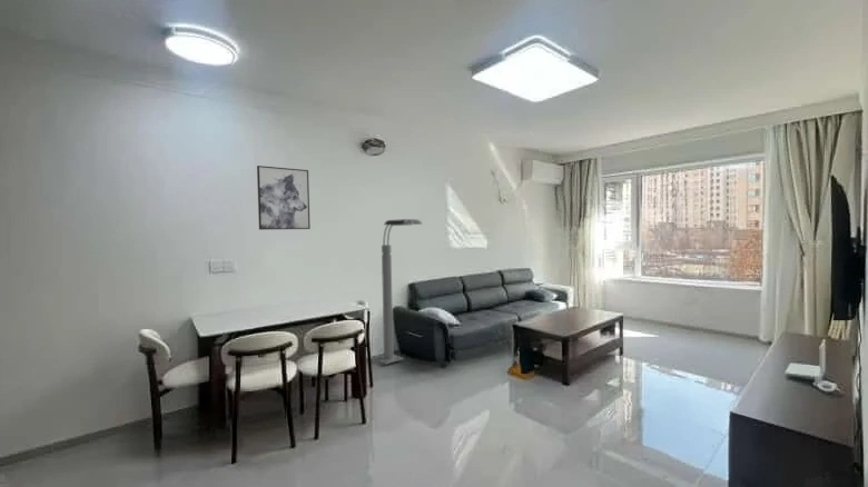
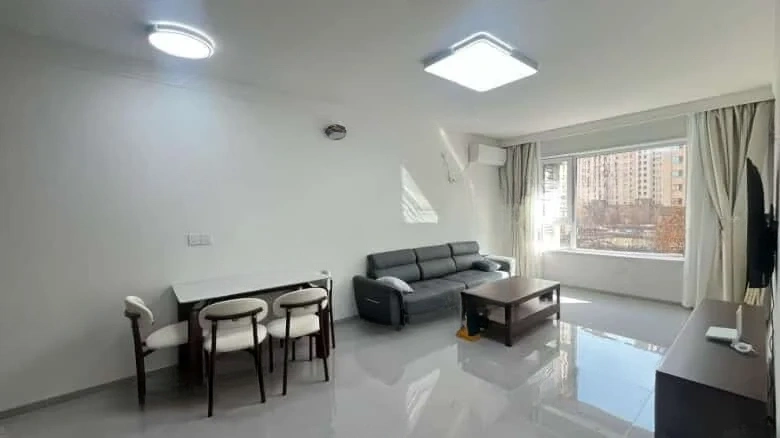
- wall art (284, 198)
- floor lamp (391, 292)
